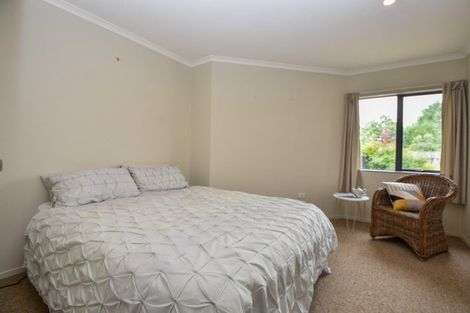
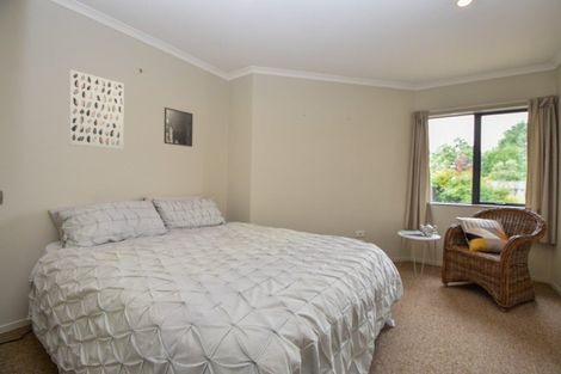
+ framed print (178, 128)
+ wall art (98, 111)
